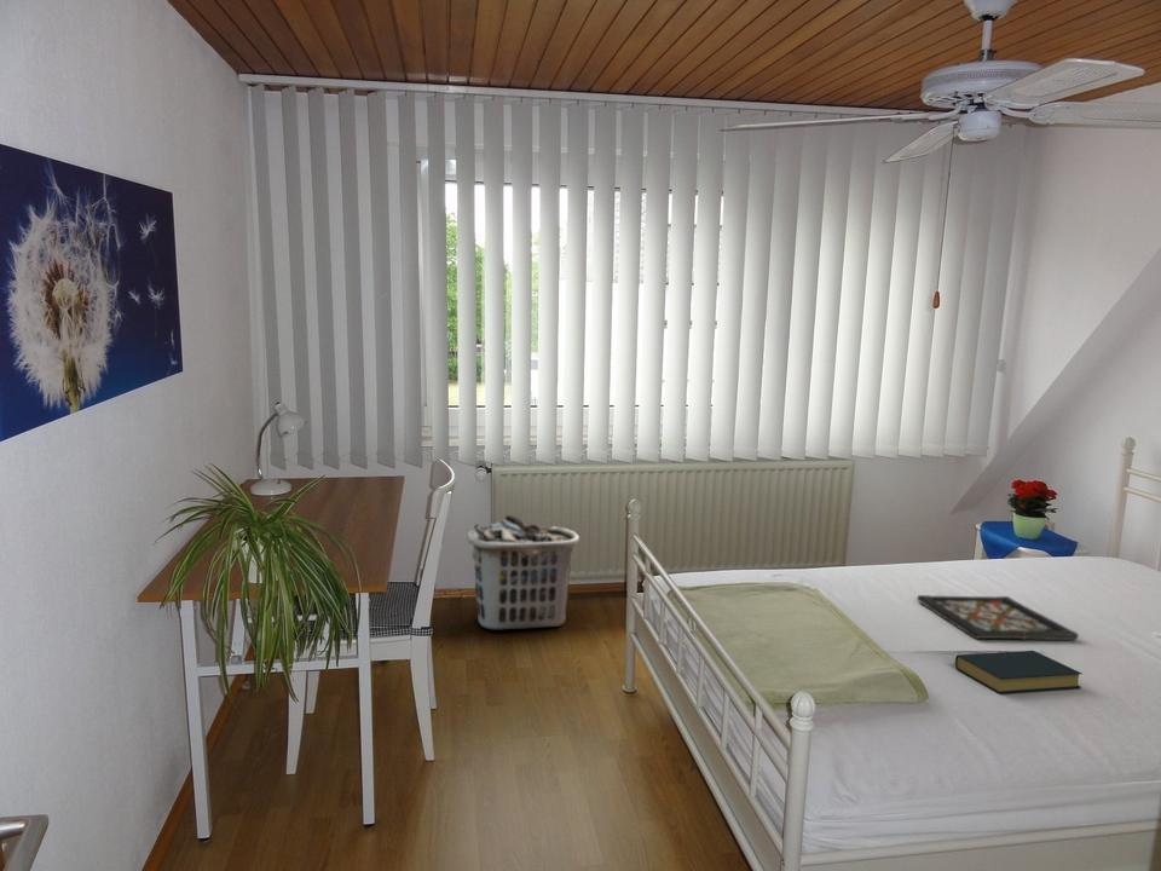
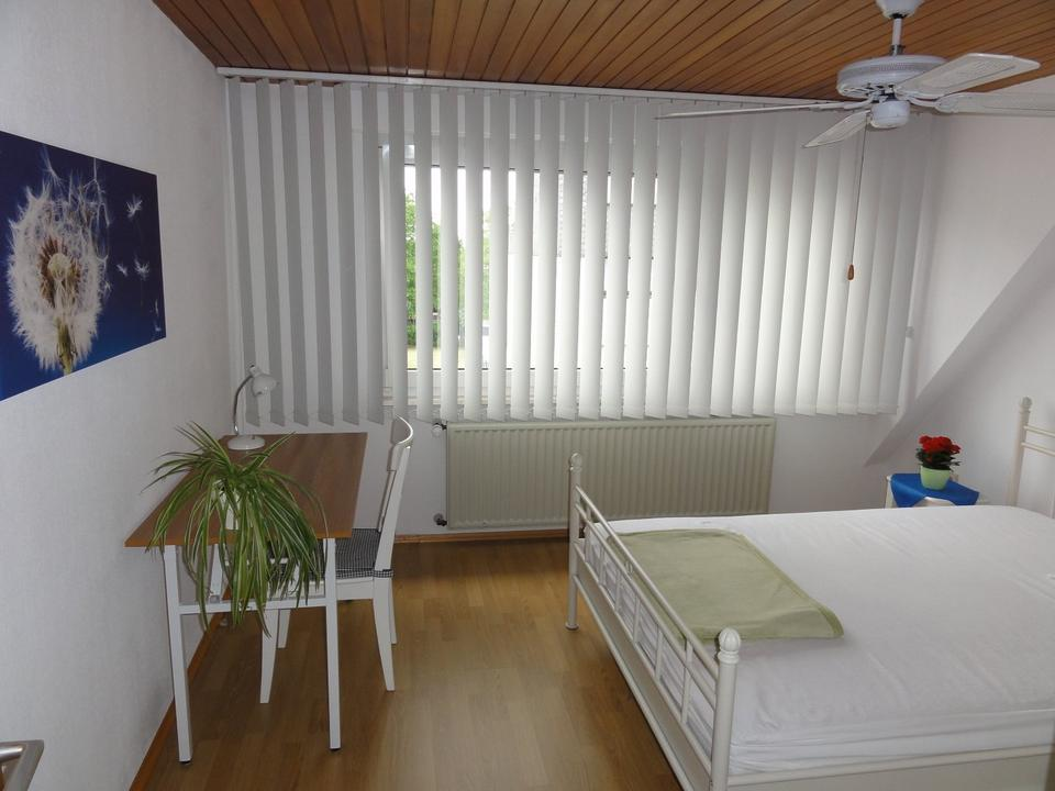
- decorative tray (992, 616)
- clothes hamper (522, 569)
- hardback book (1016, 670)
